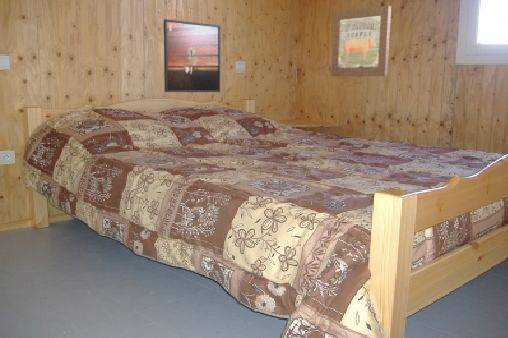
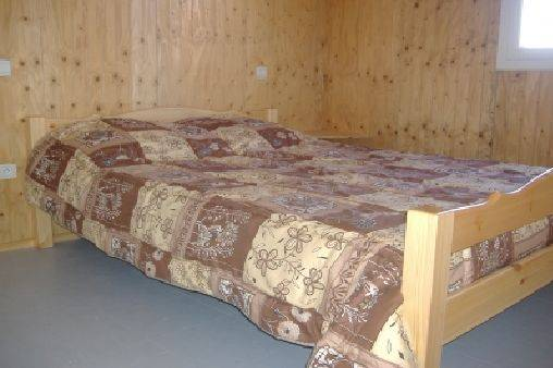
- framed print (193, 57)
- wall art (359, 43)
